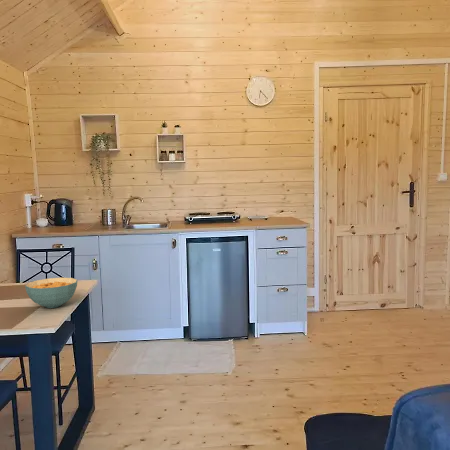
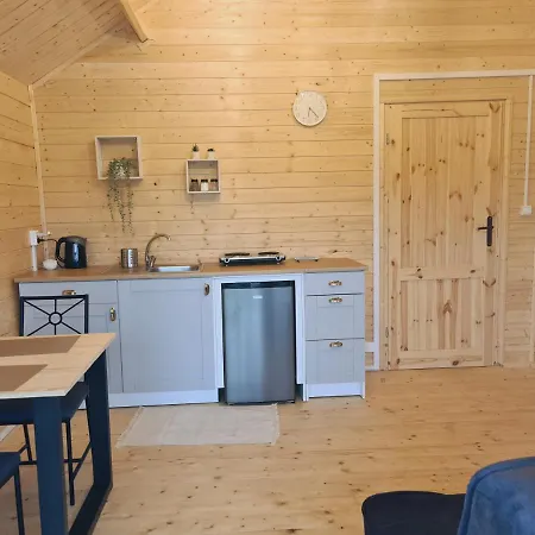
- cereal bowl (52, 294)
